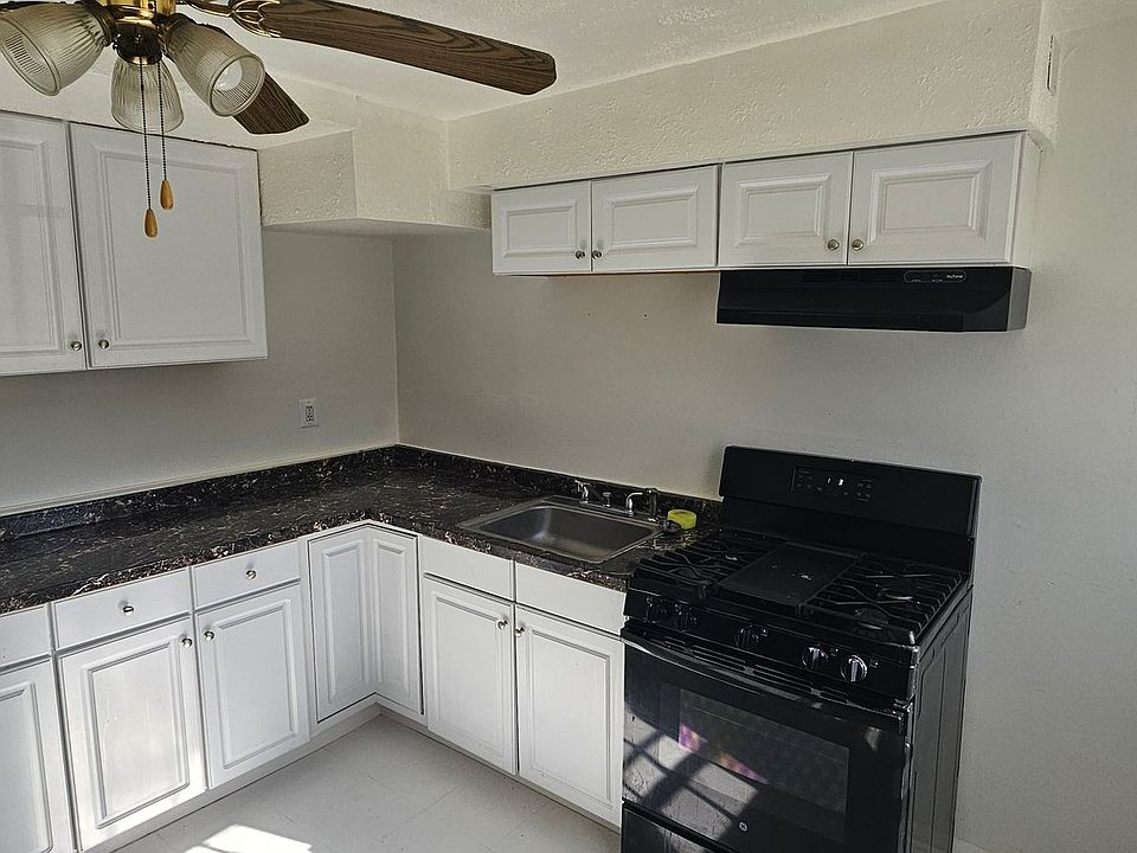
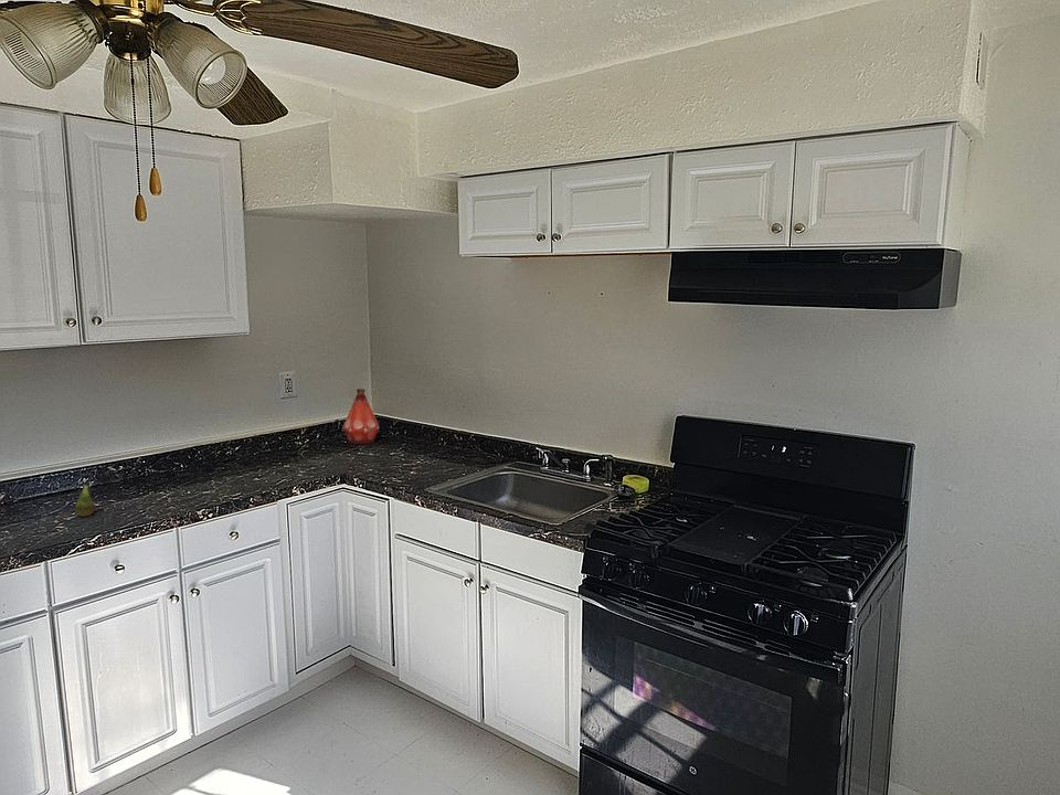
+ bottle (360, 415)
+ fruit (84, 497)
